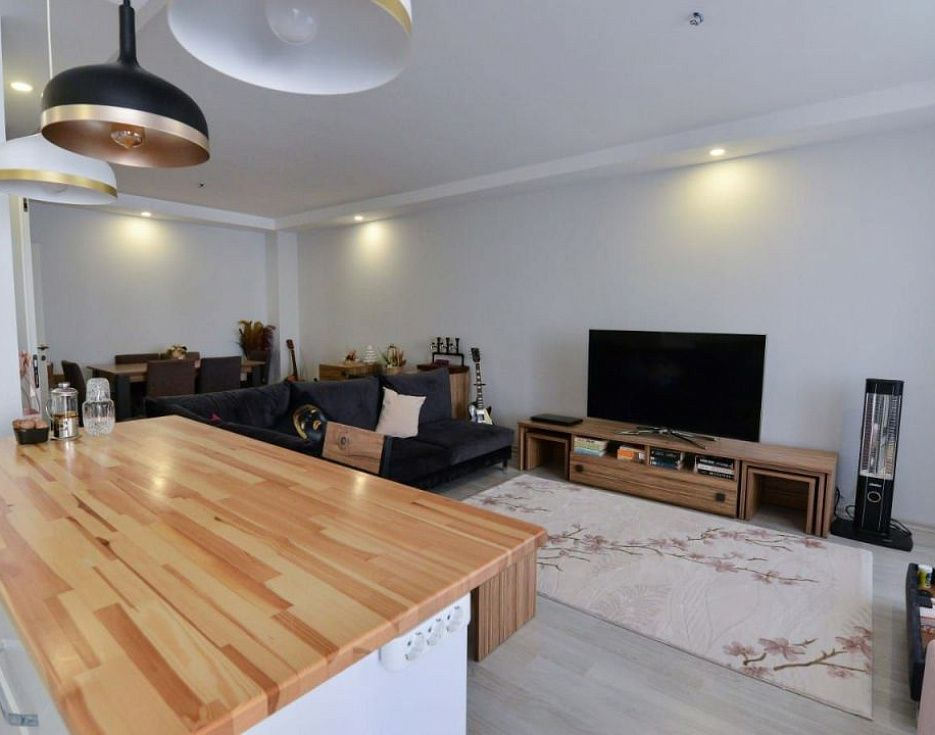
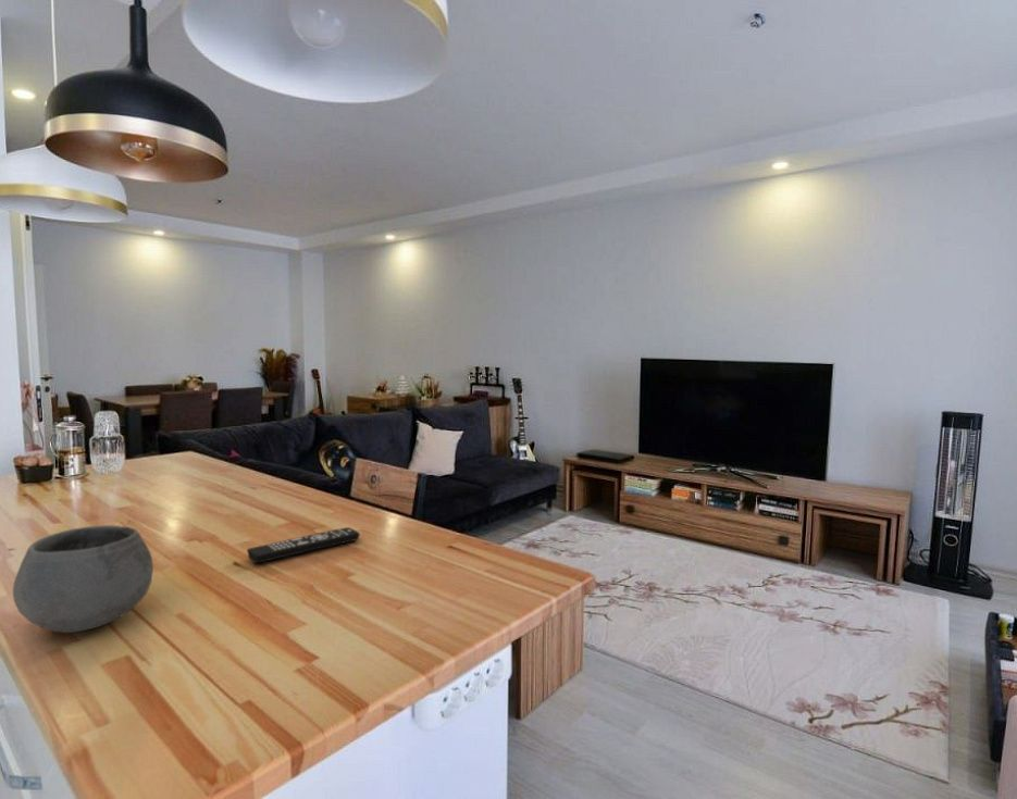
+ remote control (306, 544)
+ bowl (87, 579)
